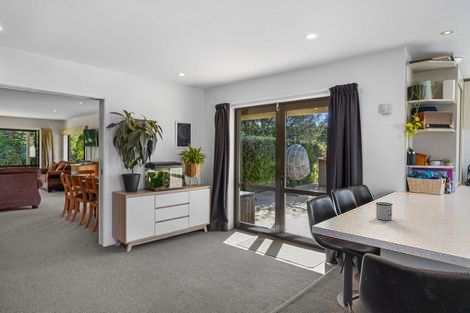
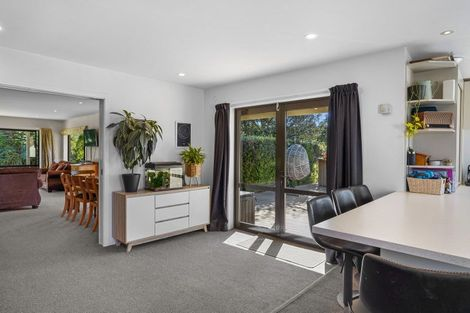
- mug (384, 210)
